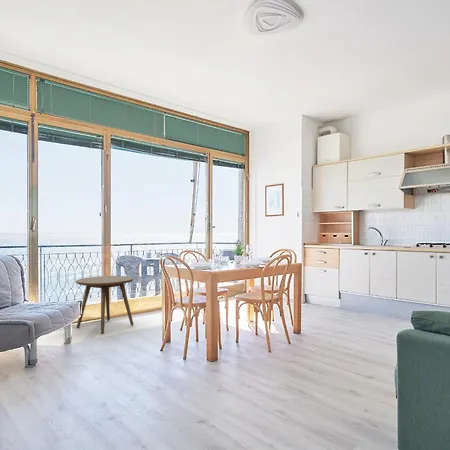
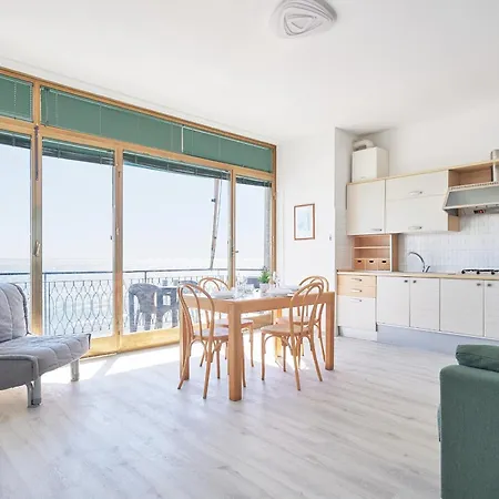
- side table (104, 302)
